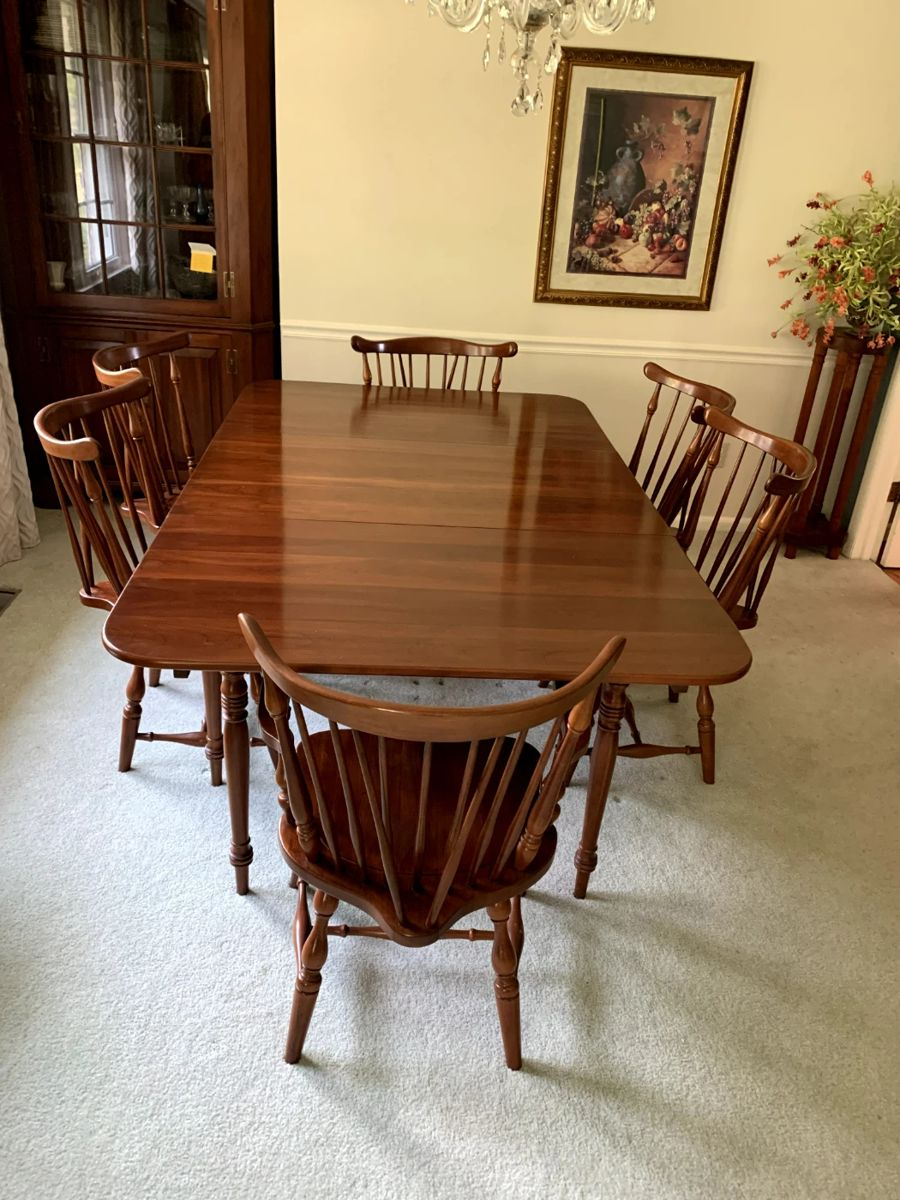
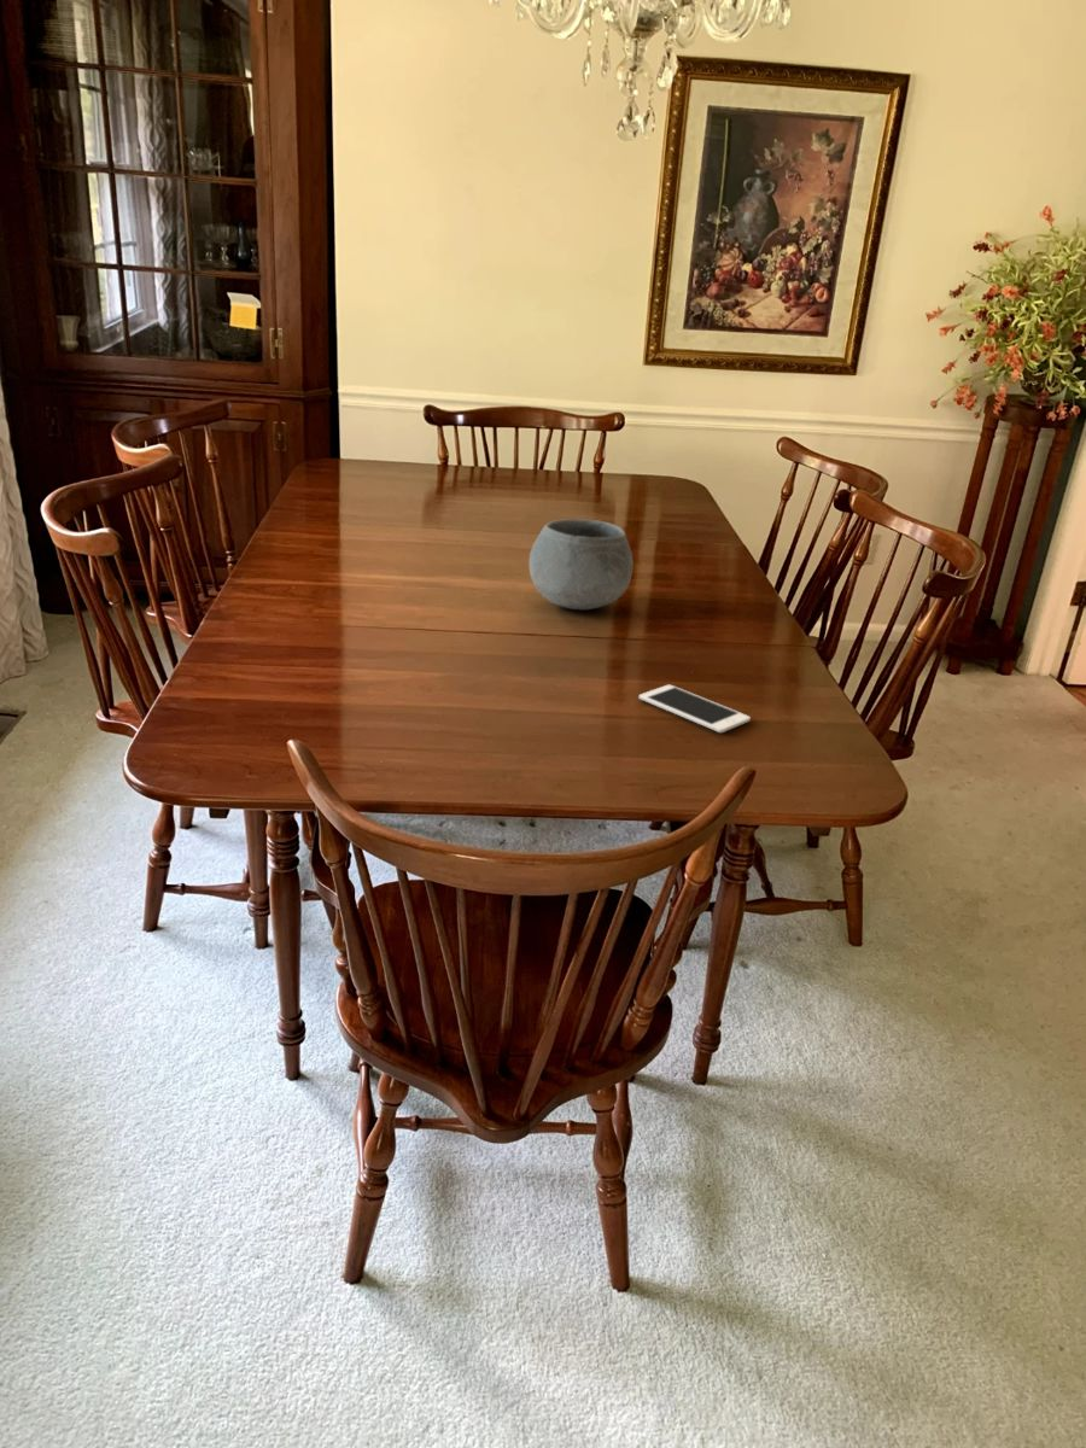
+ bowl (580, 566)
+ cell phone (693, 707)
